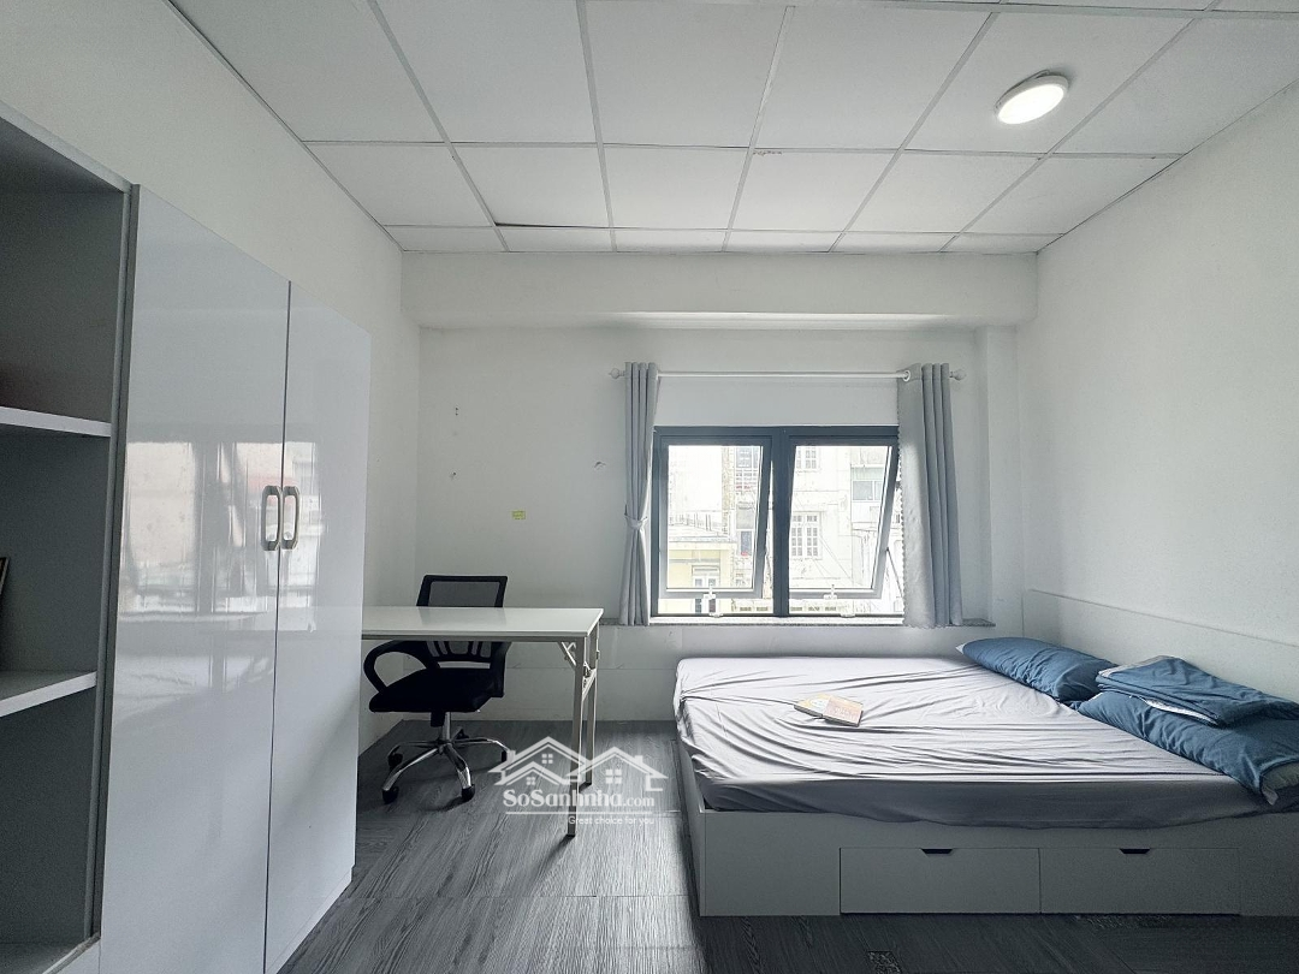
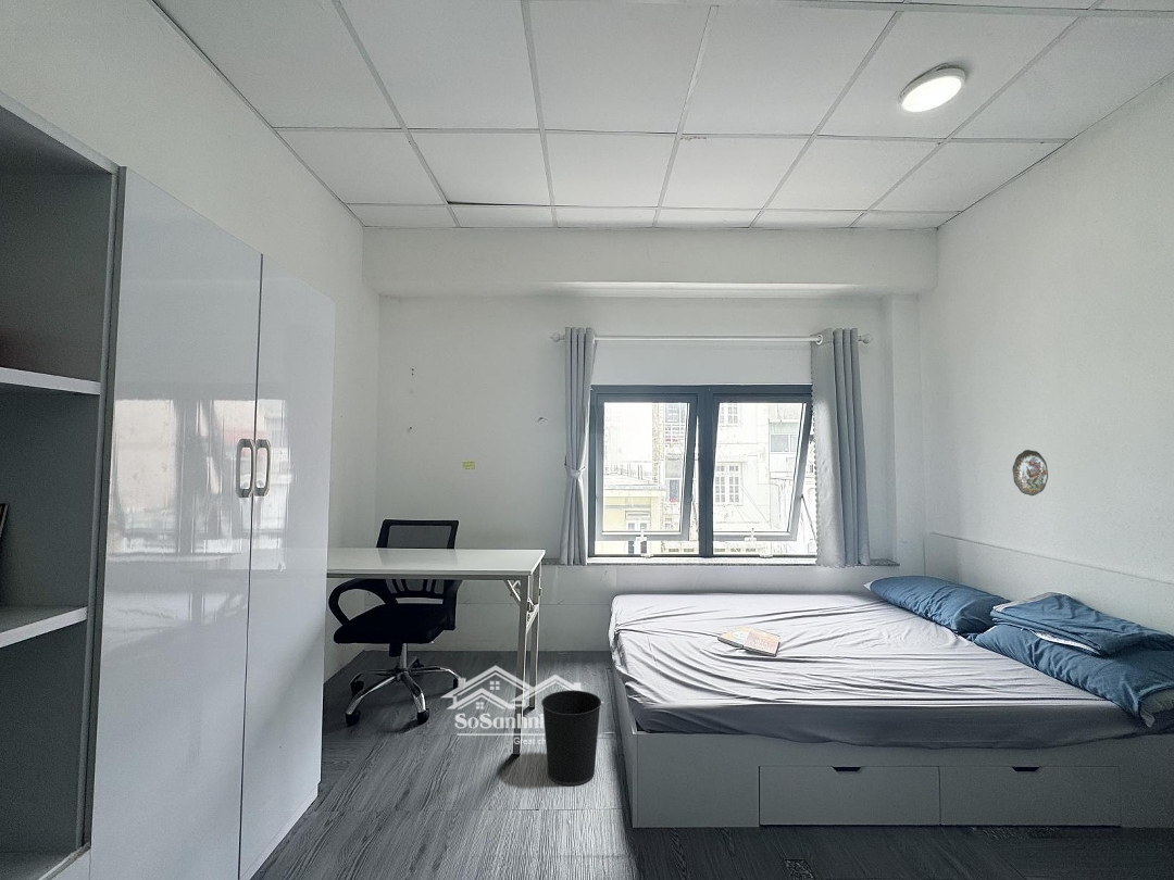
+ wastebasket (571, 737)
+ decorative plate (1032, 473)
